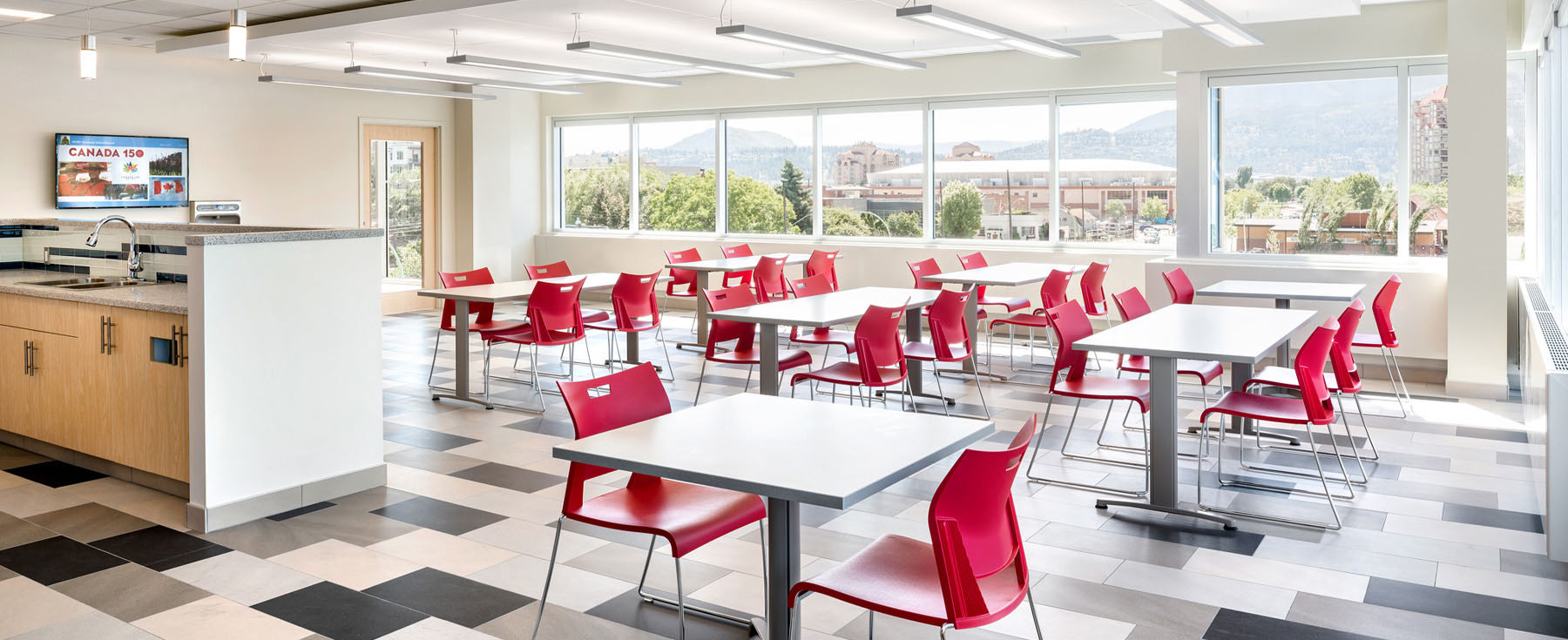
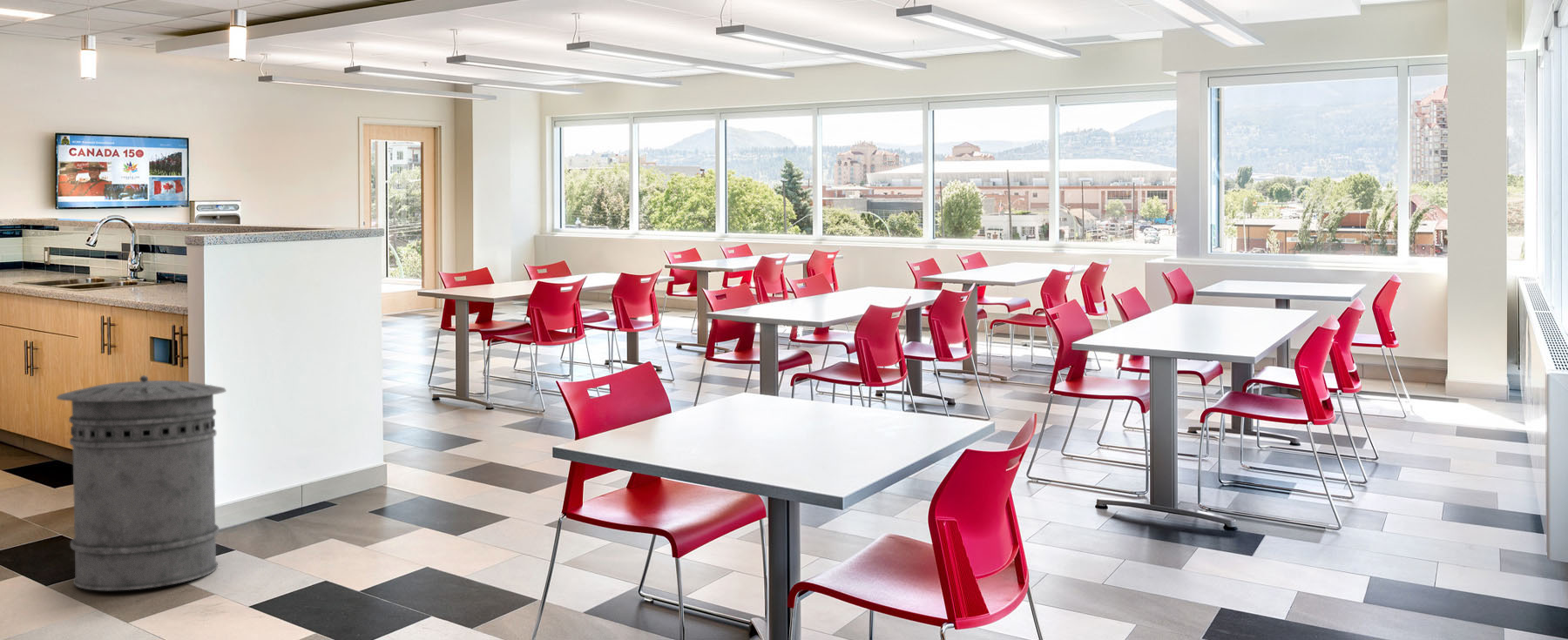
+ trash can (145, 475)
